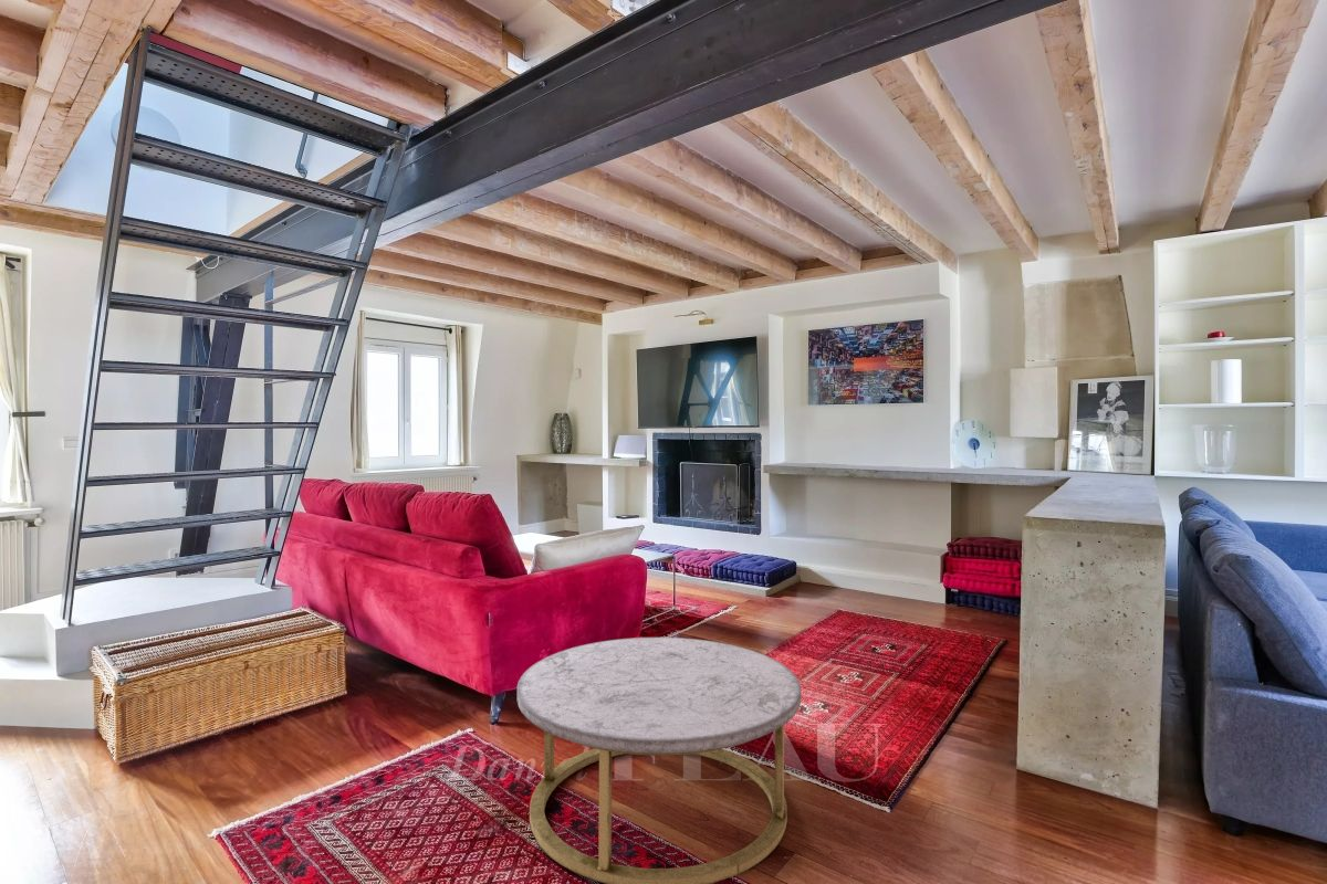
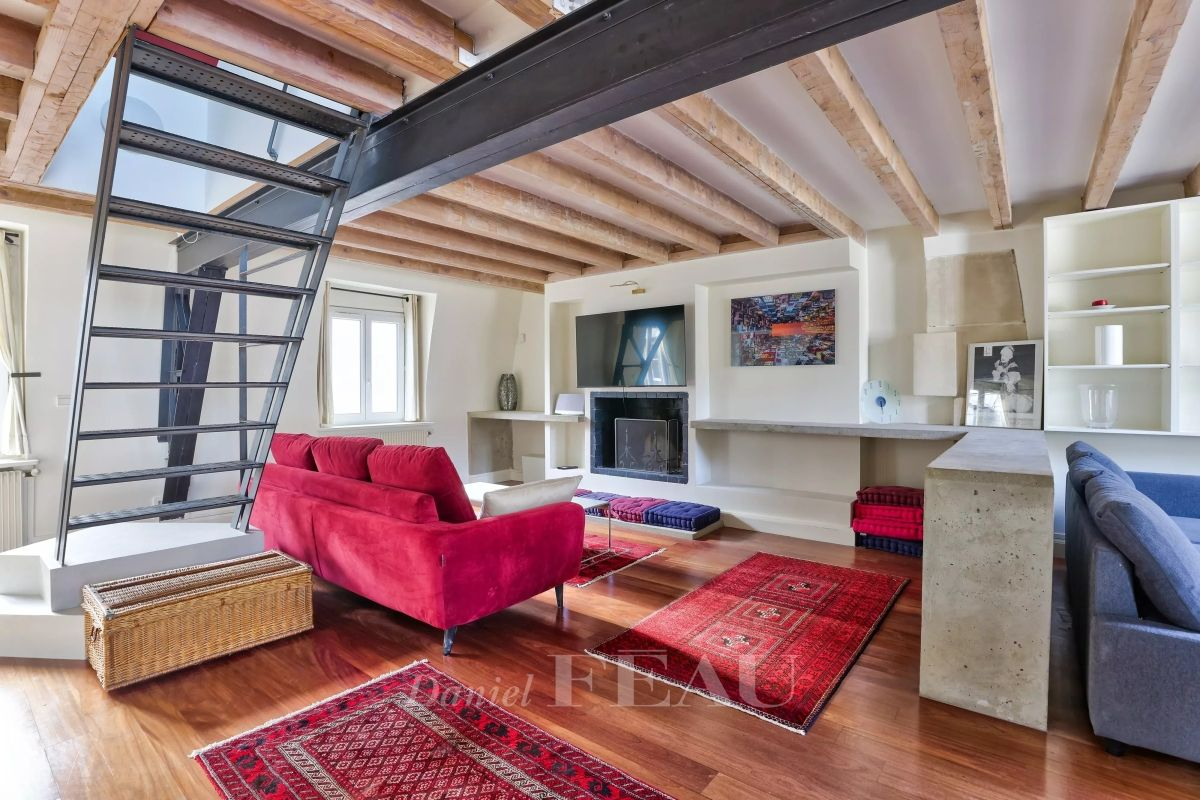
- coffee table (658, 741)
